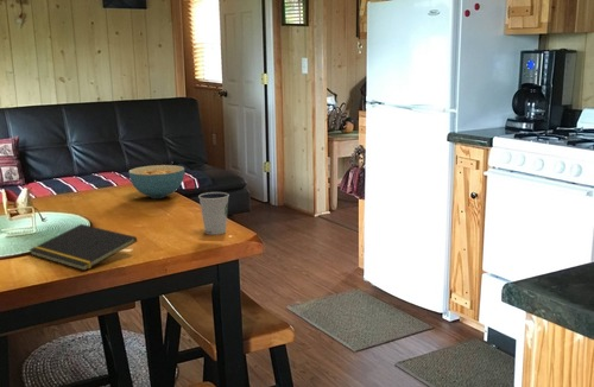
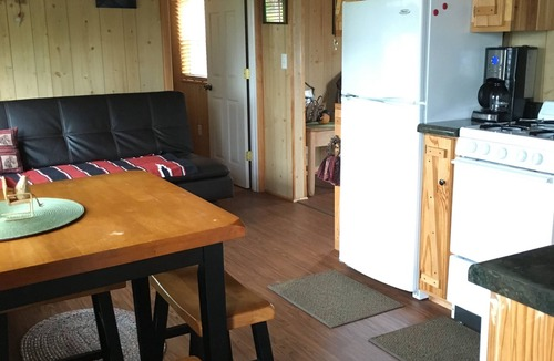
- notepad (82, 246)
- dixie cup (214, 214)
- cereal bowl (157, 183)
